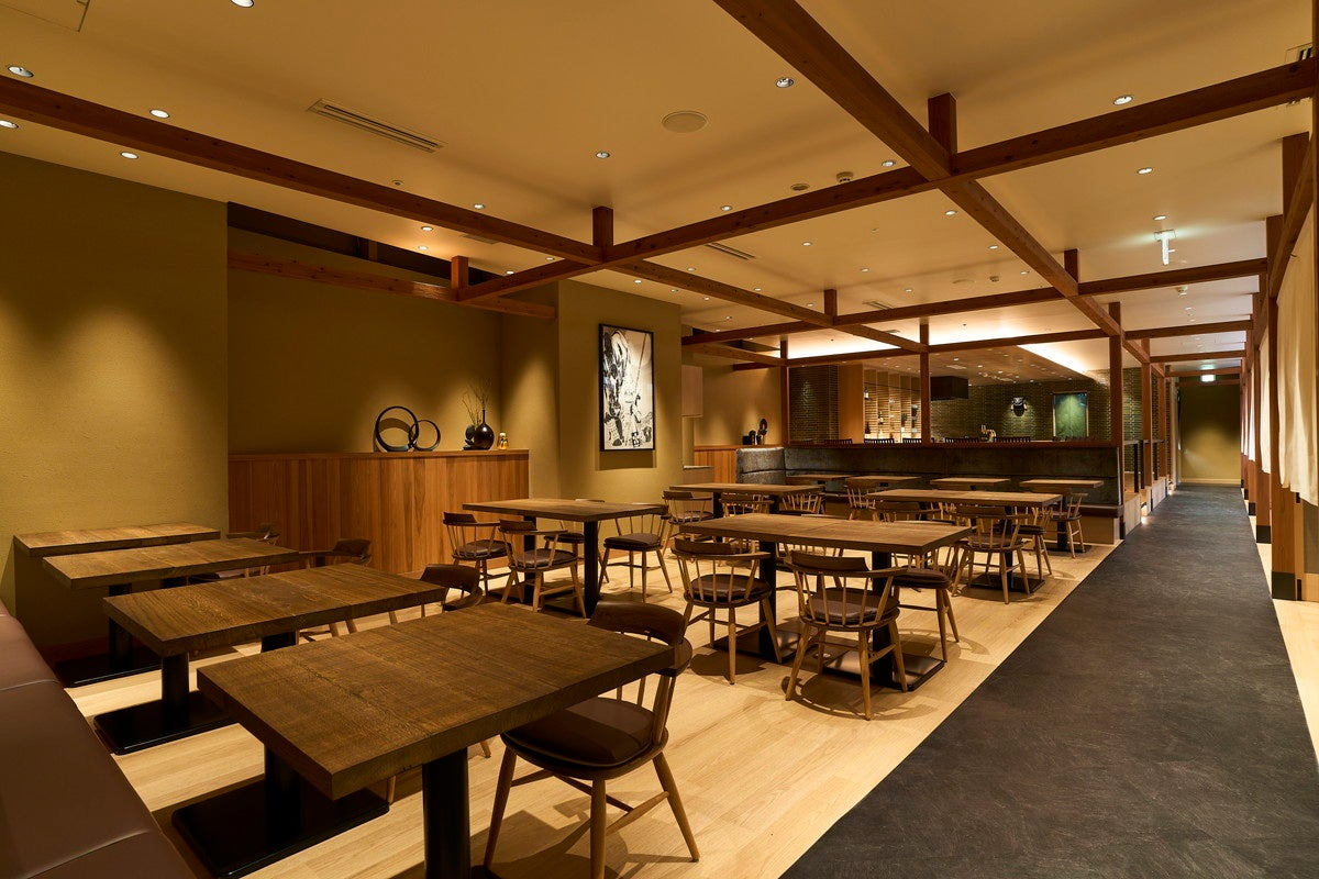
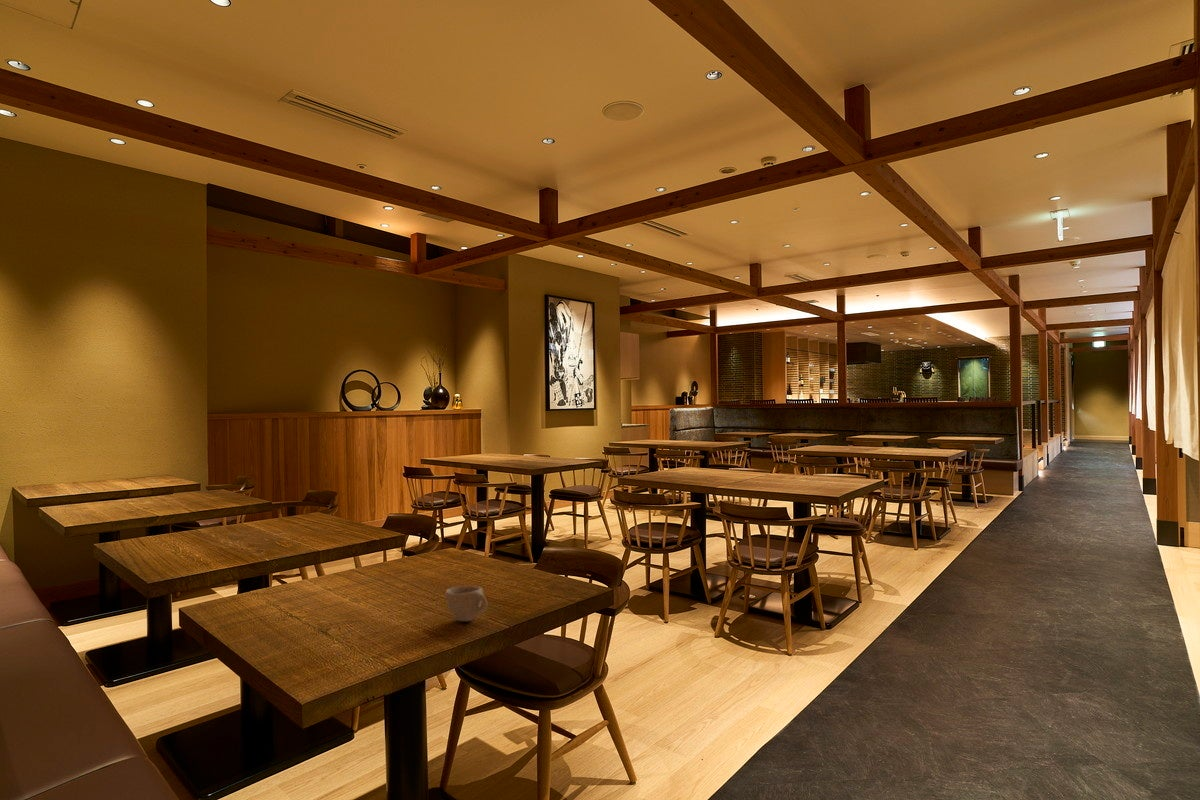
+ cup (469, 604)
